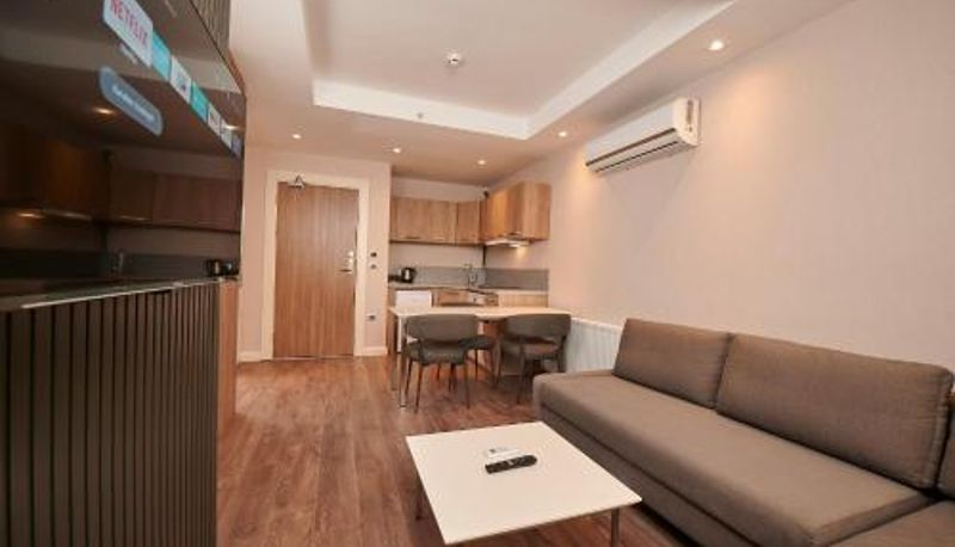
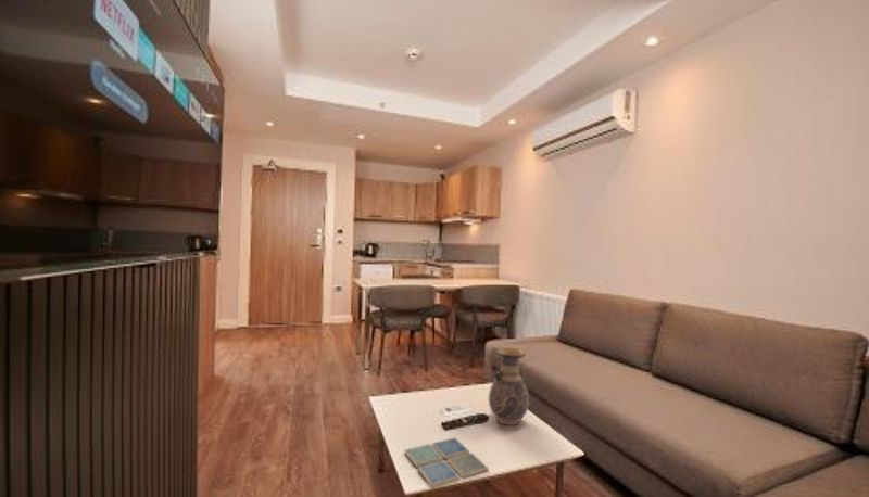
+ vase (508, 385)
+ drink coaster (444, 460)
